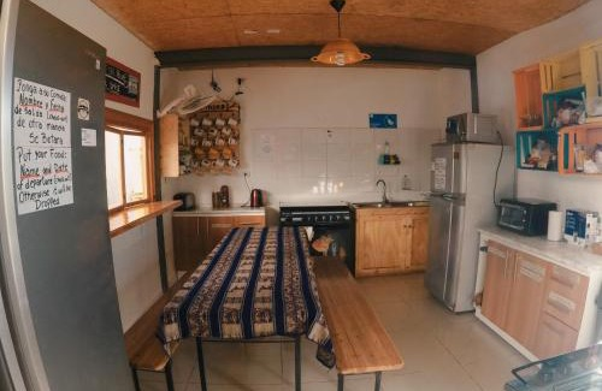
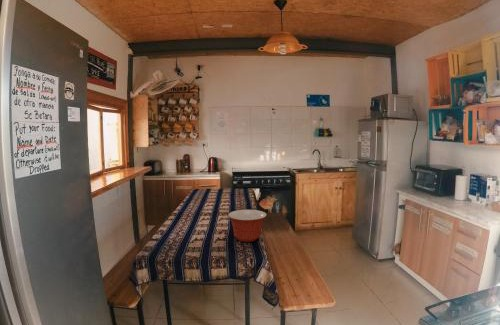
+ mixing bowl (247, 226)
